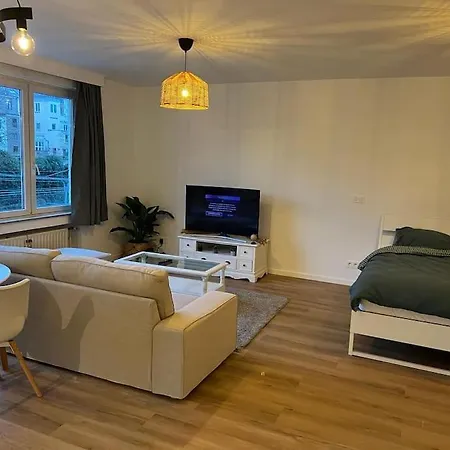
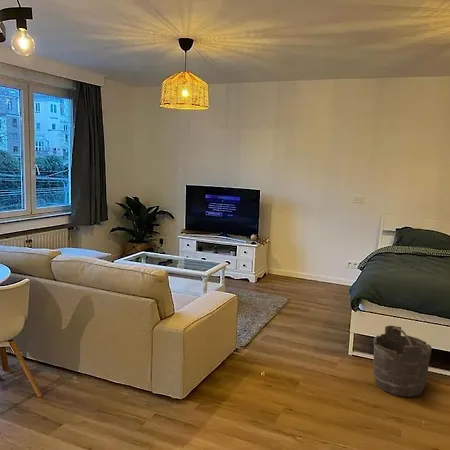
+ bucket (400, 358)
